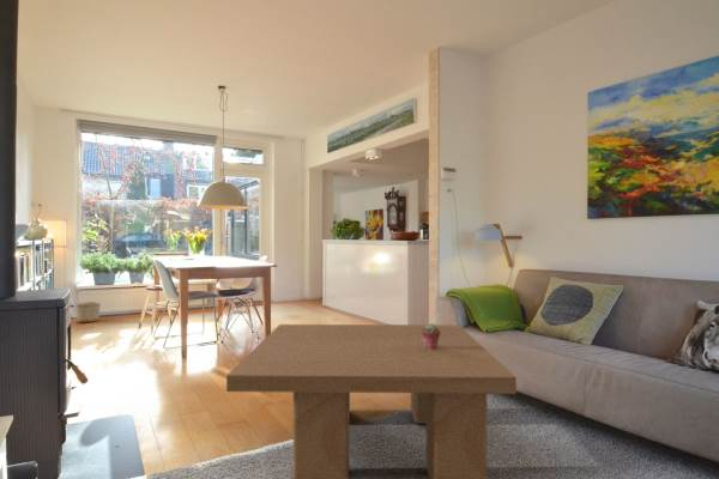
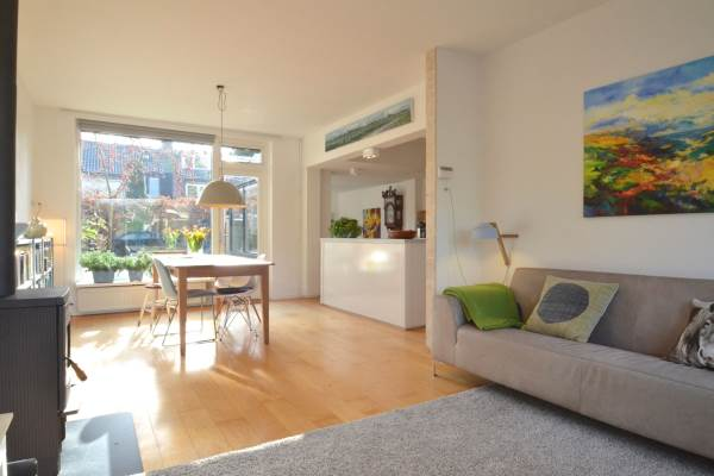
- coffee table (369, 392)
- potted succulent (430, 334)
- planter (87, 311)
